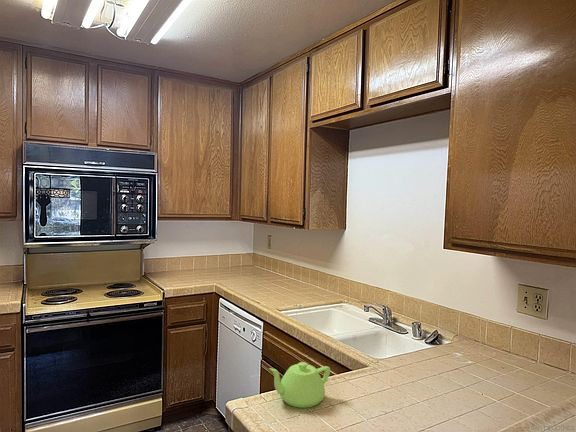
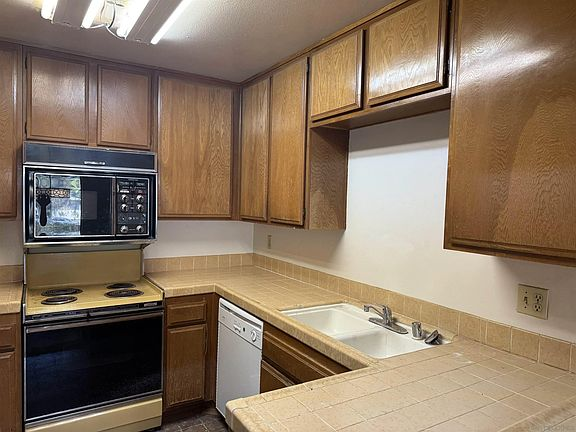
- teapot (300, 381)
